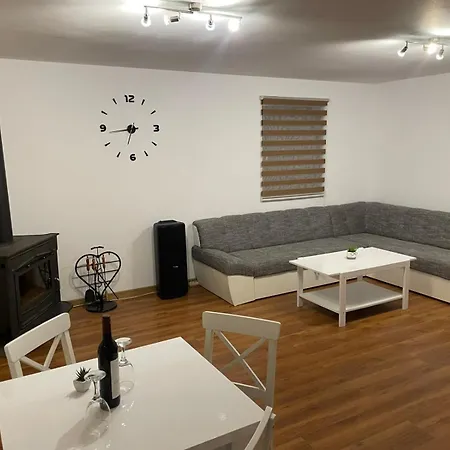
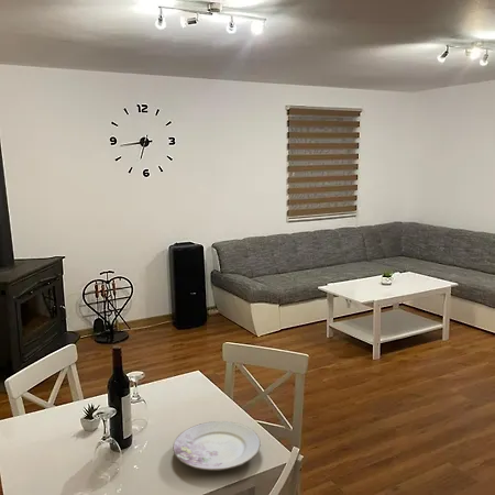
+ plate (217, 447)
